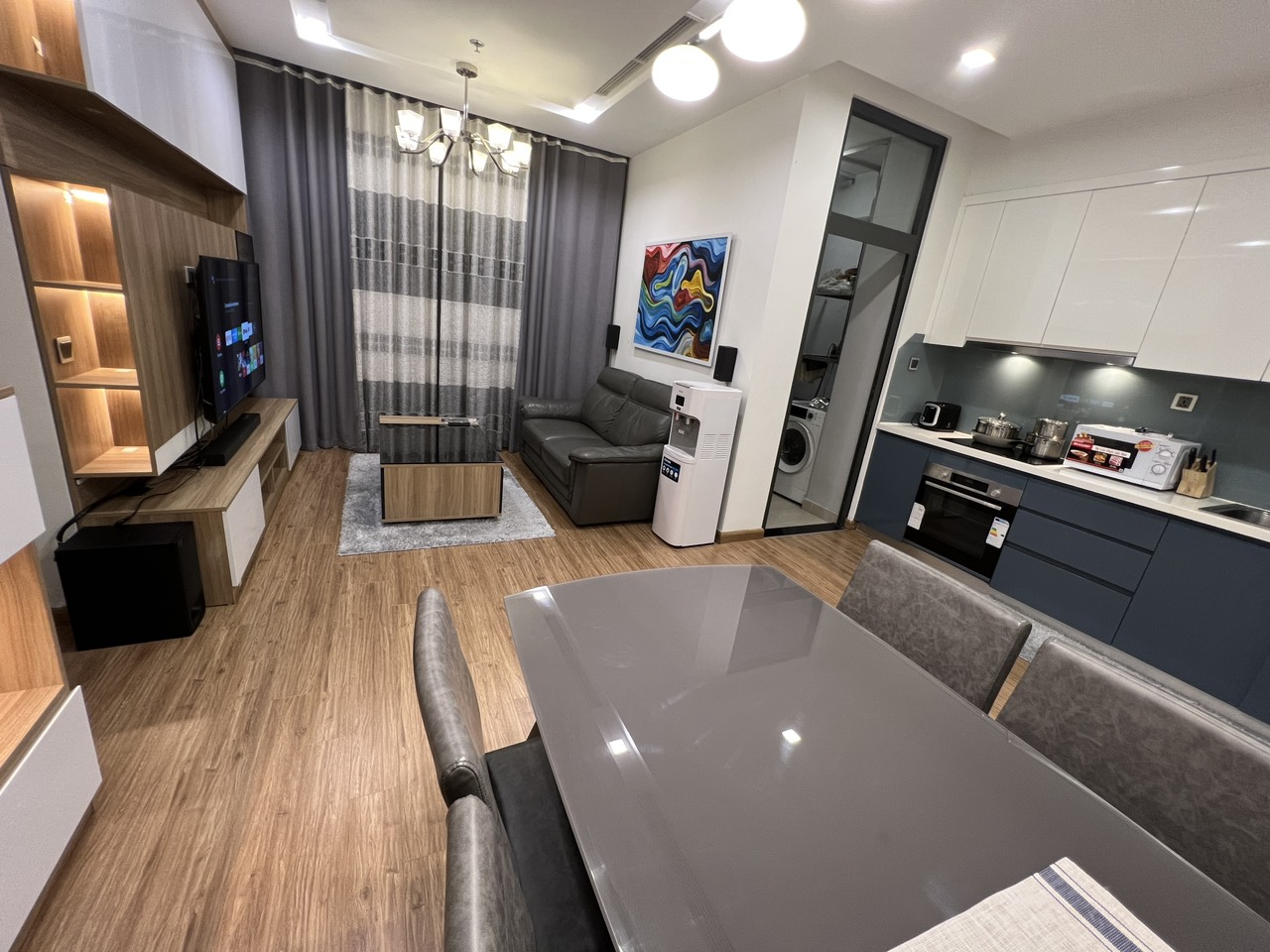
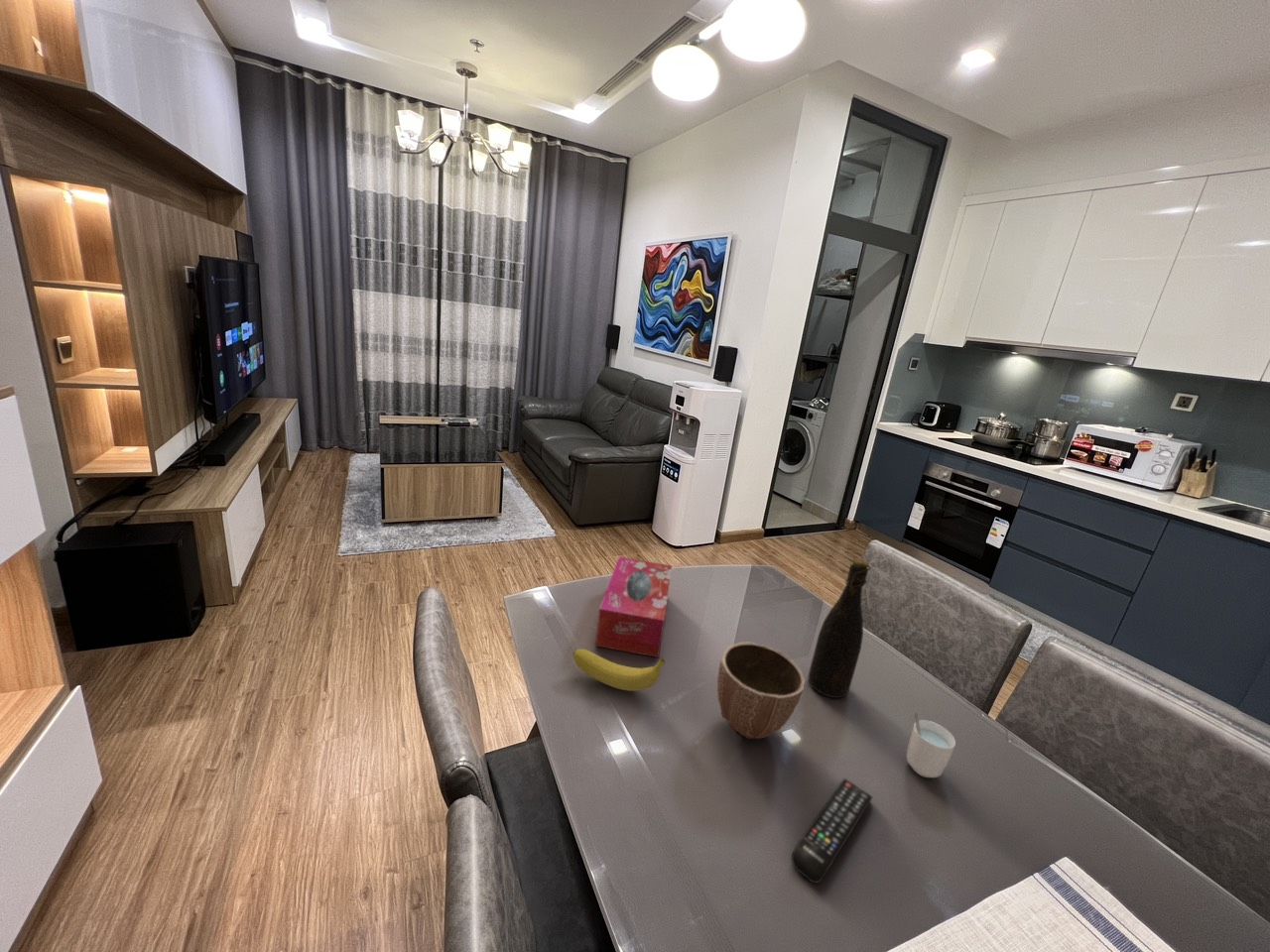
+ tissue box (636, 602)
+ cup (928, 743)
+ bottle (843, 626)
+ decorative bowl (755, 697)
+ fruit (617, 664)
+ remote control (834, 824)
